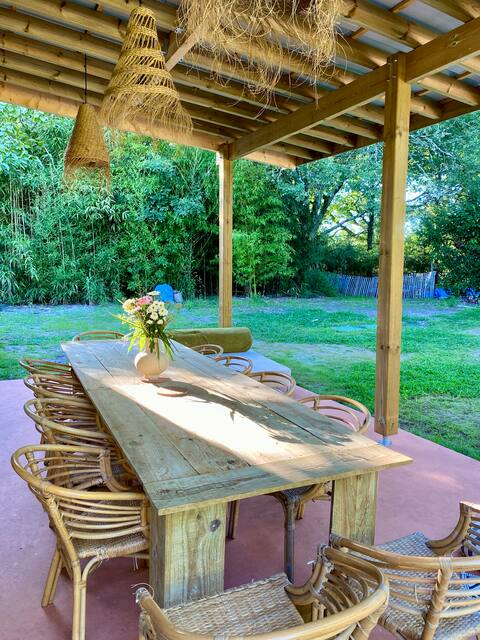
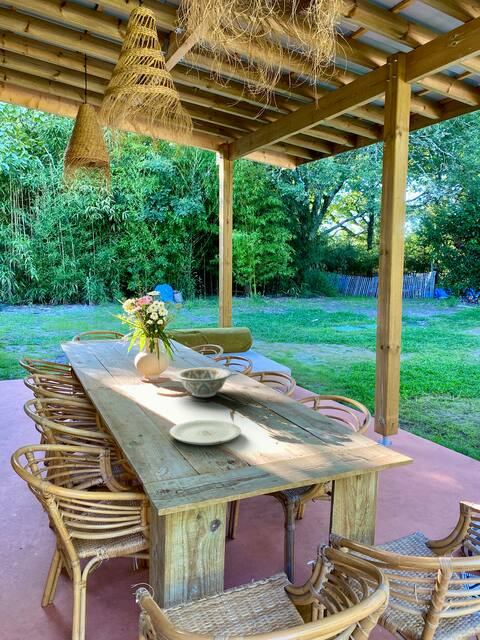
+ plate (205, 433)
+ decorative bowl (203, 383)
